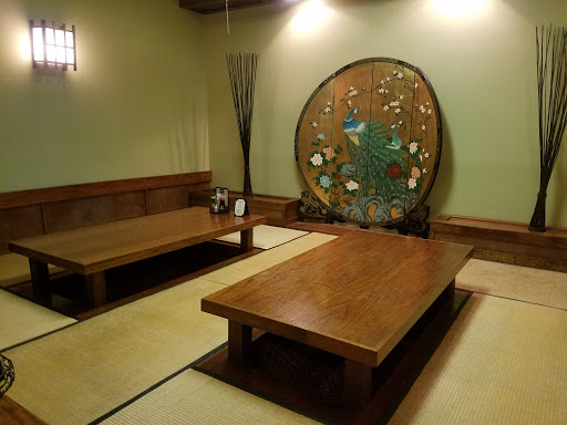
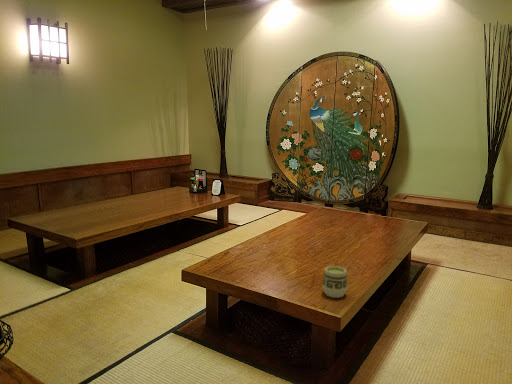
+ cup (335, 281)
